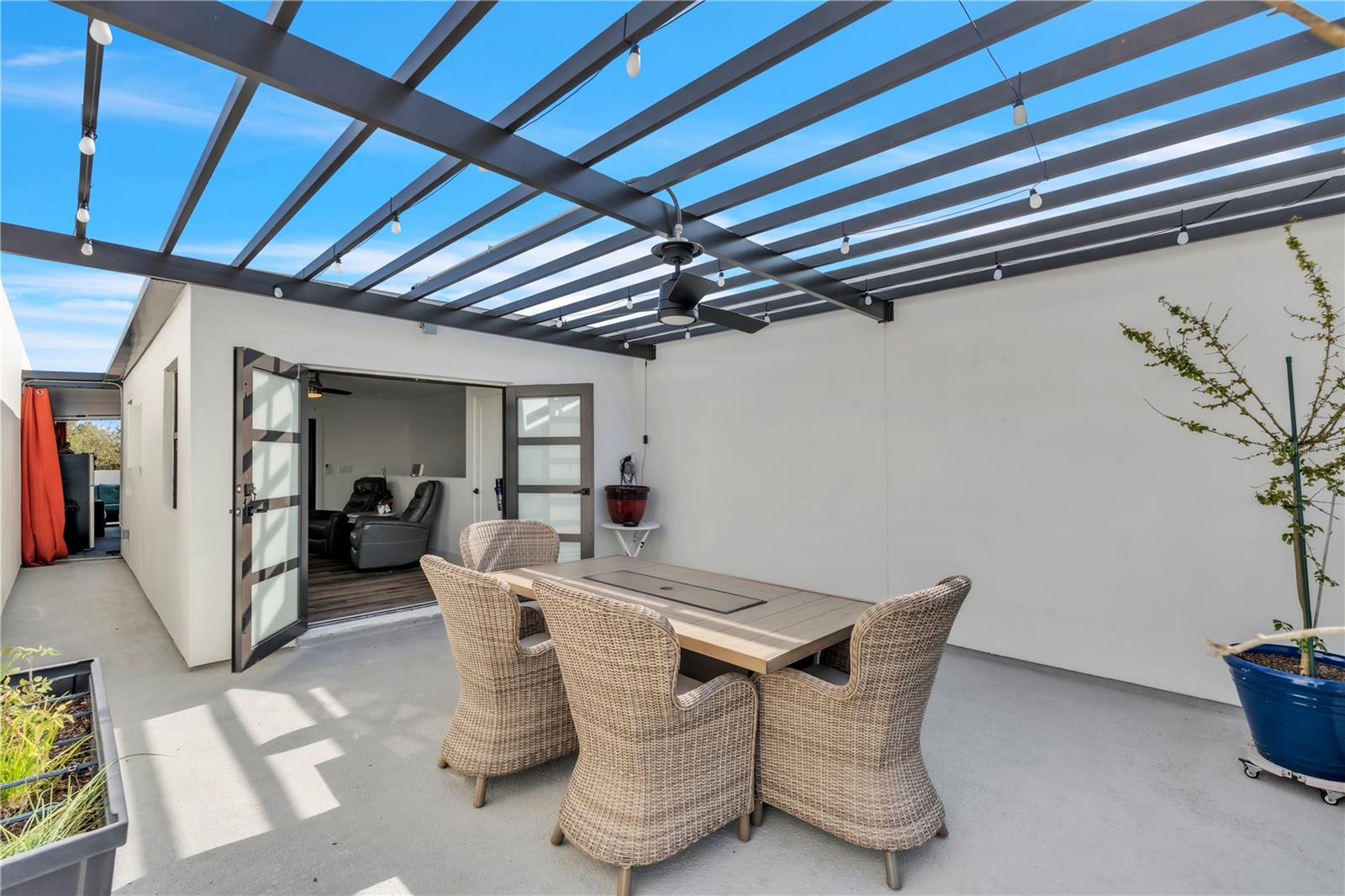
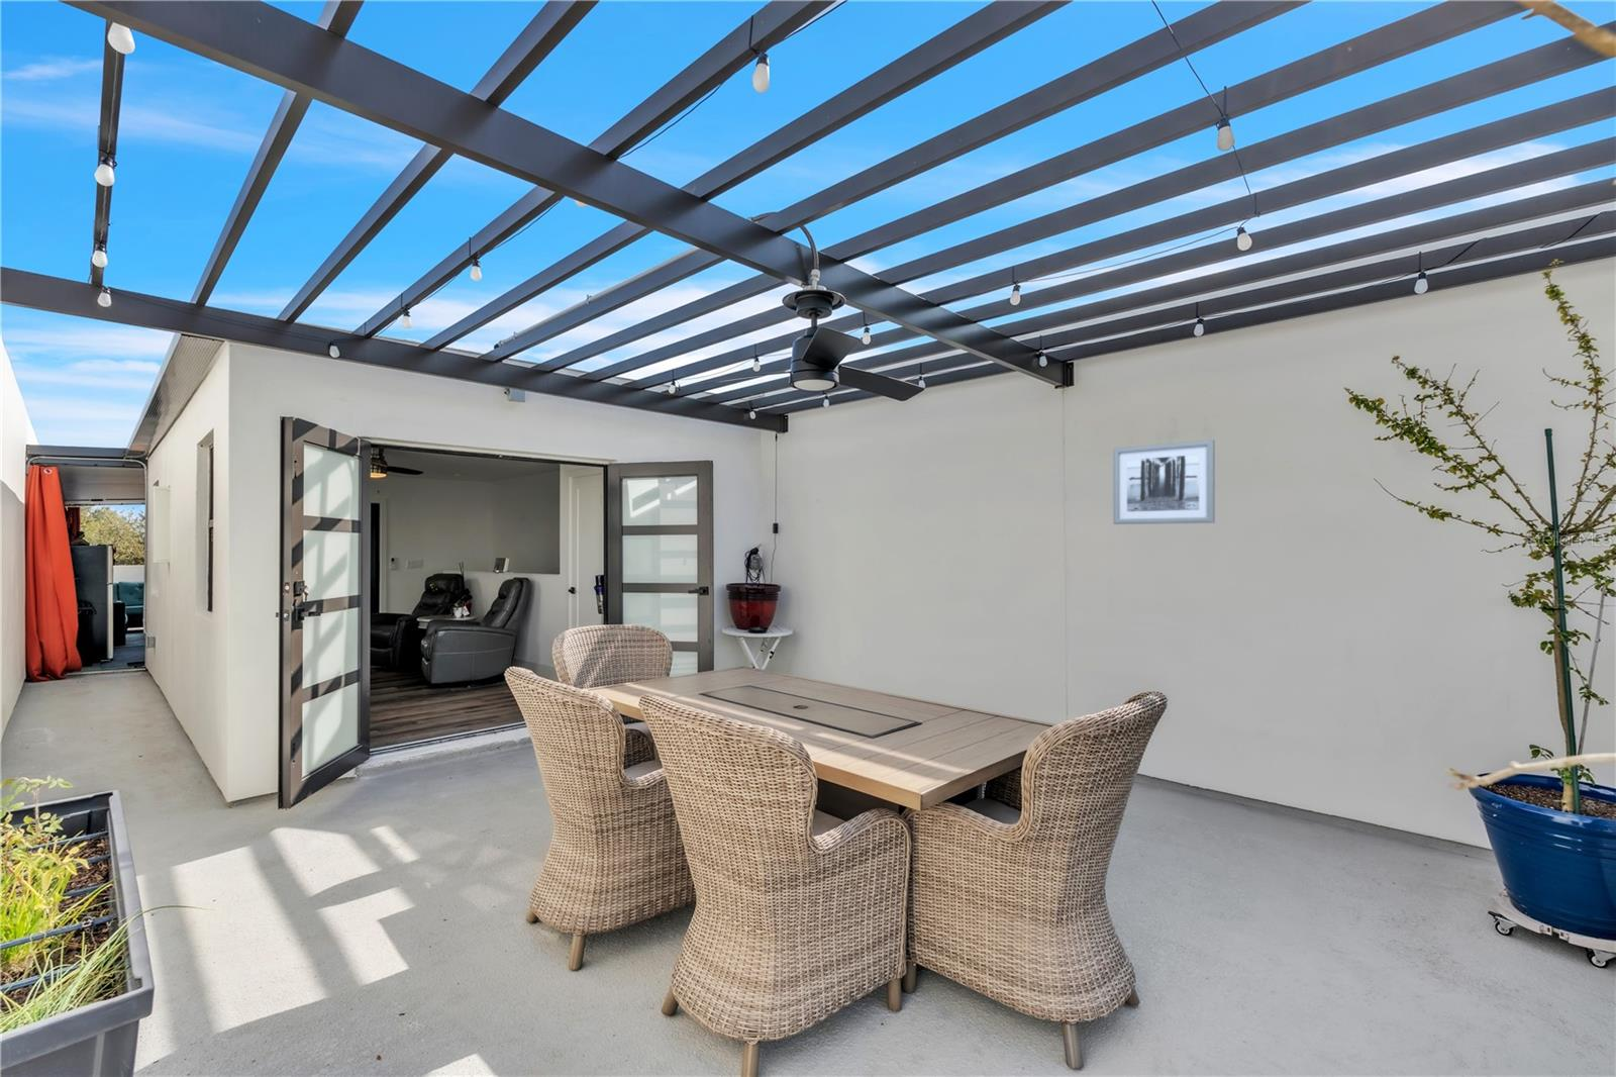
+ wall art (1162, 484)
